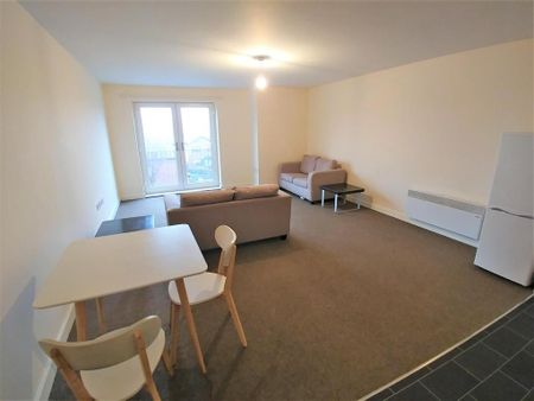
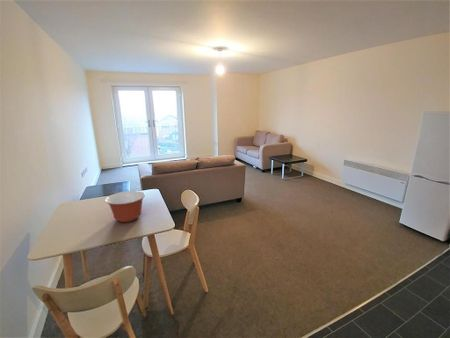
+ mixing bowl (127, 207)
